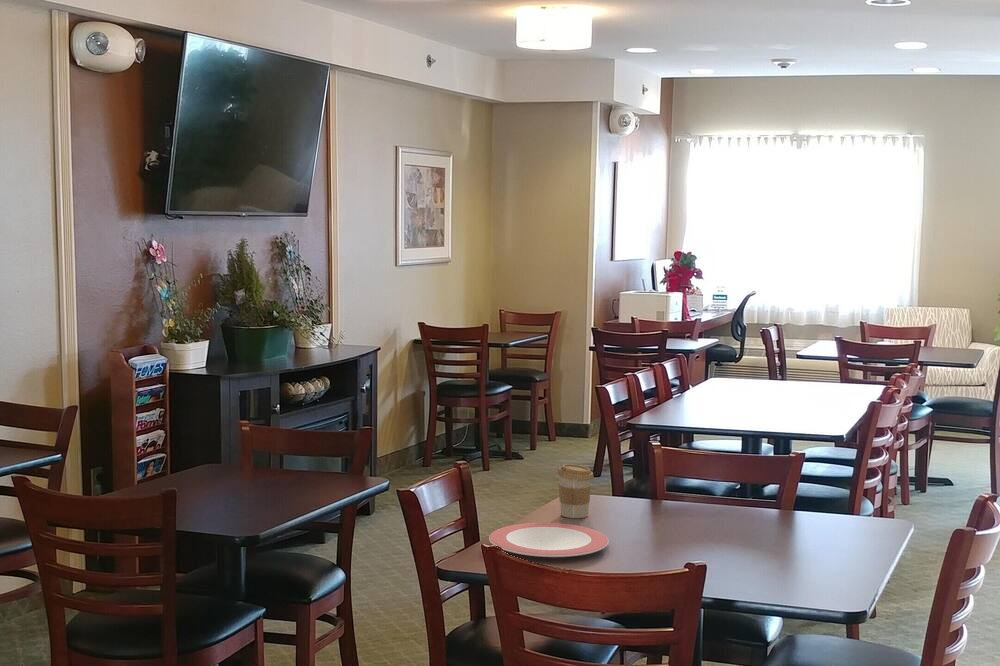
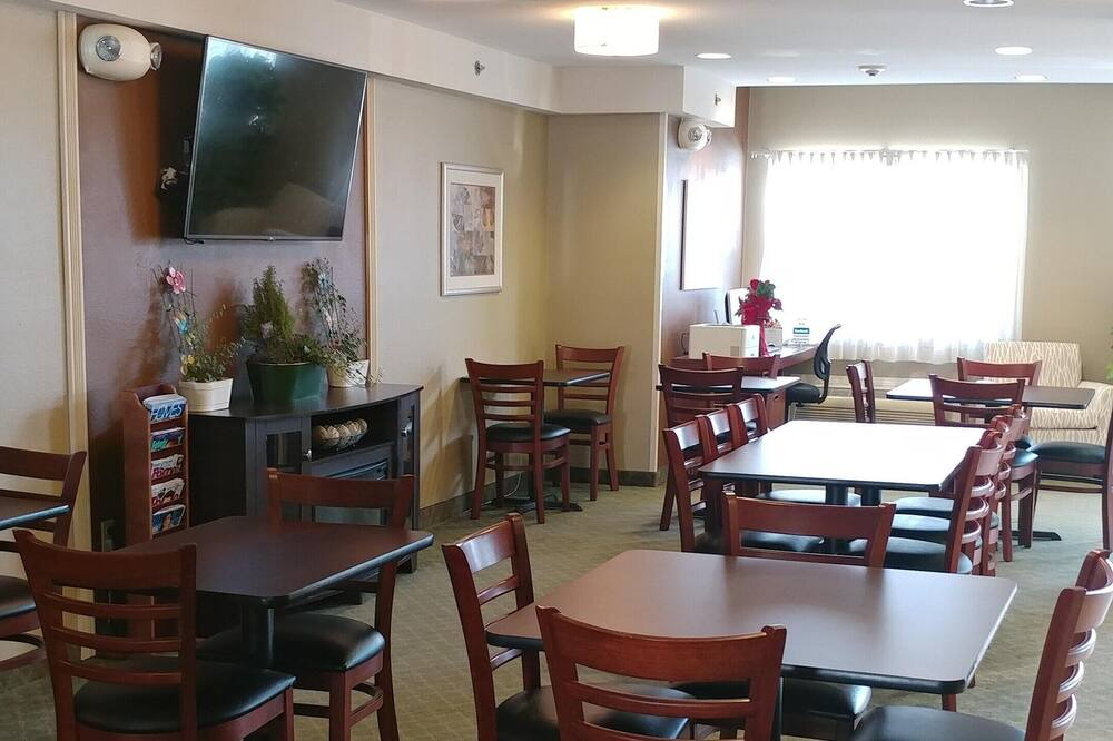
- coffee cup (575, 490)
- plate (548, 542)
